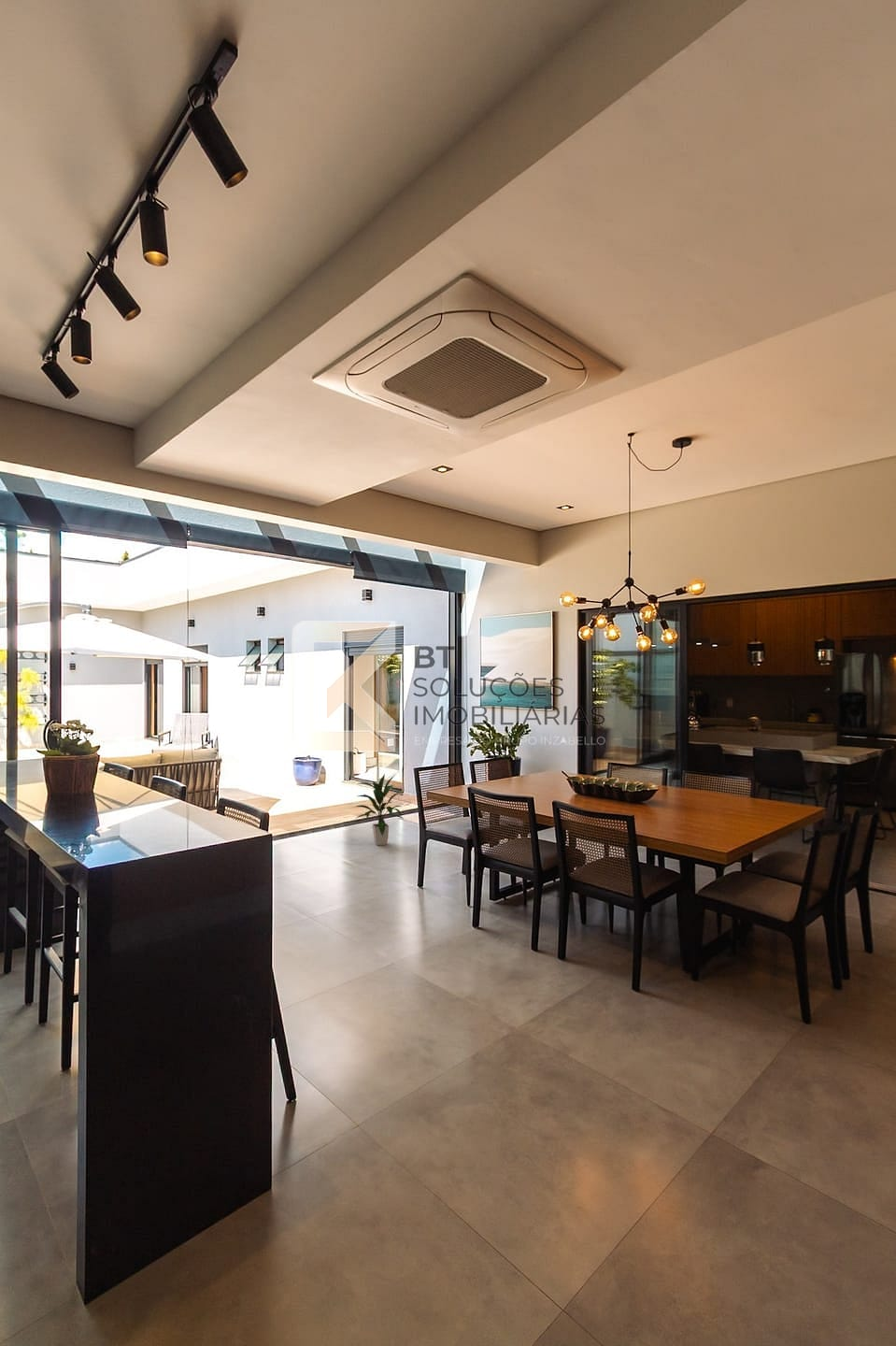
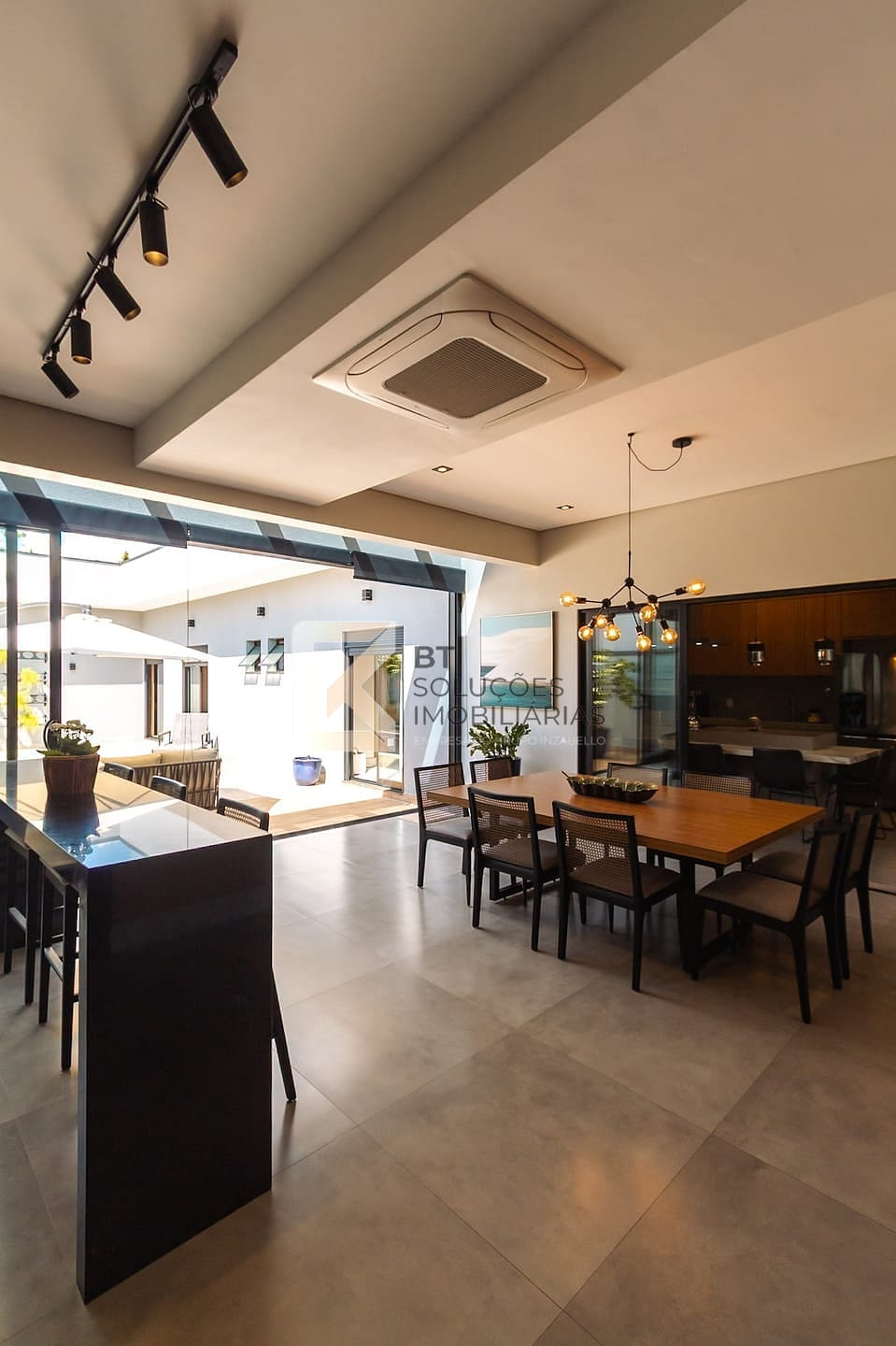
- indoor plant (379, 809)
